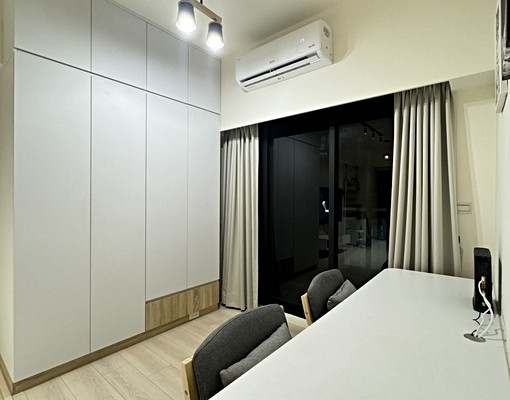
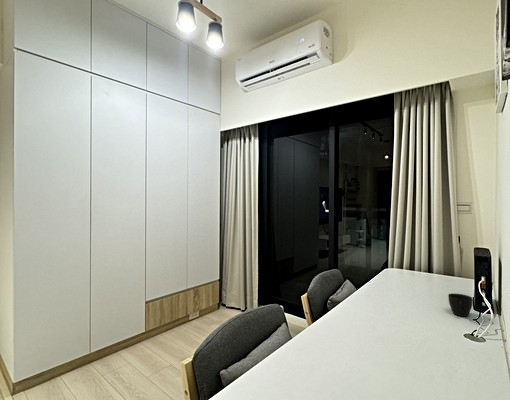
+ cup (459, 305)
